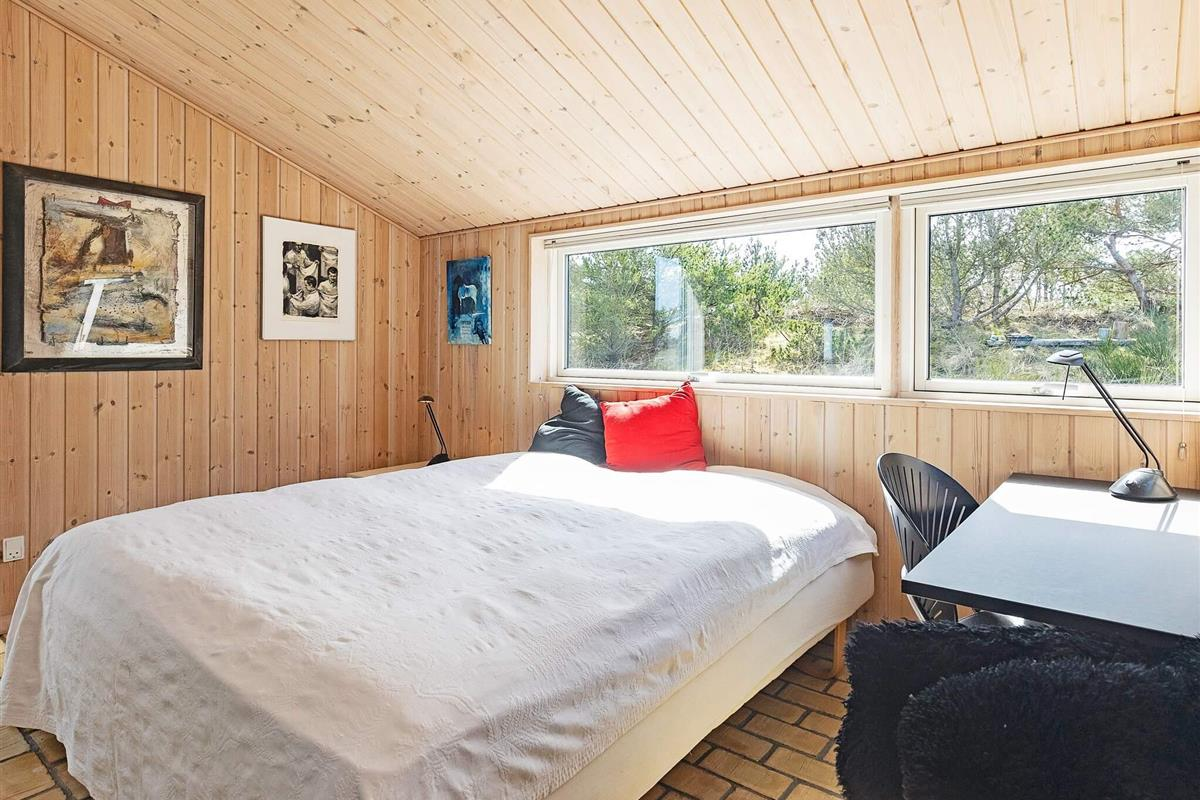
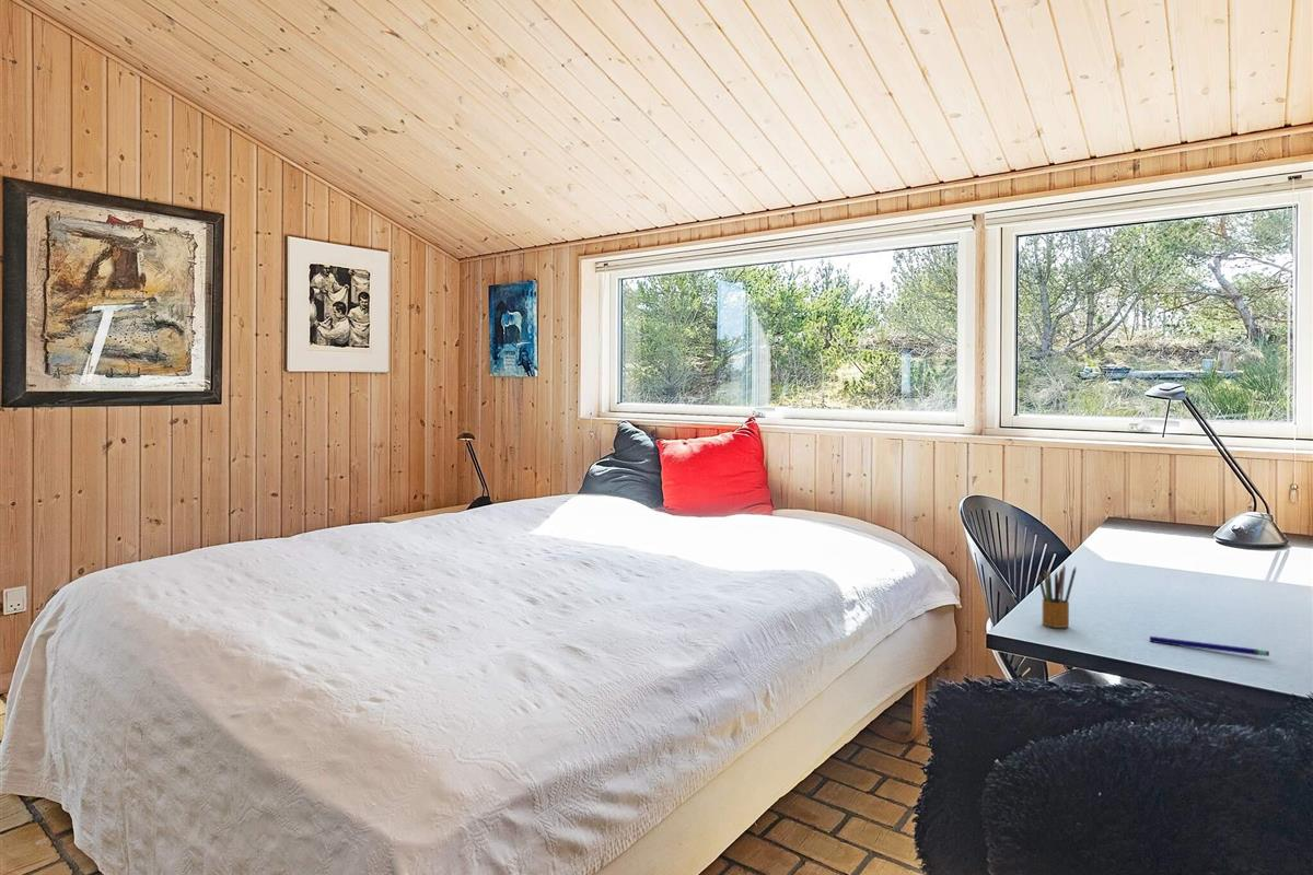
+ pencil box (1056, 595)
+ pen (1207, 645)
